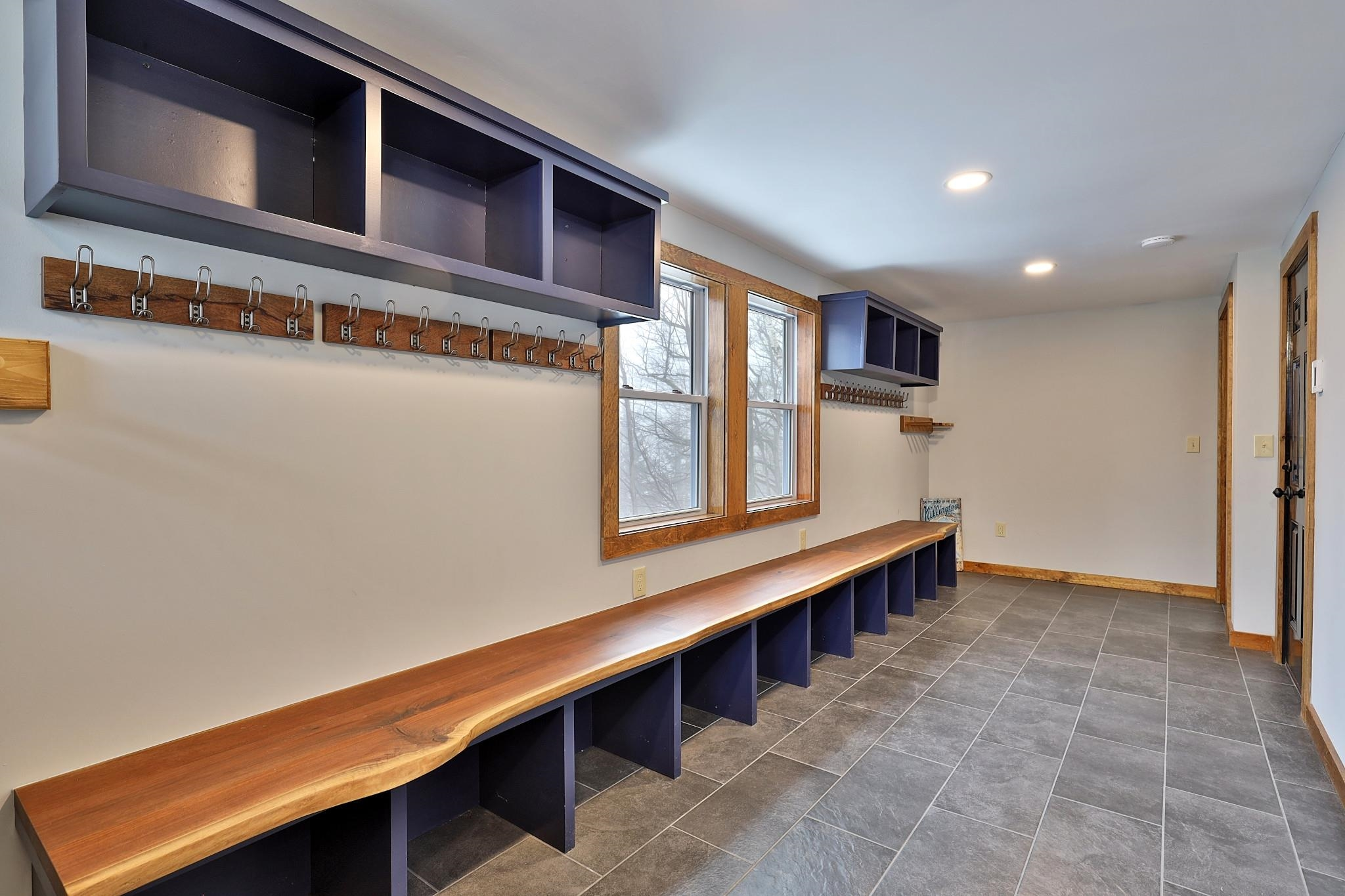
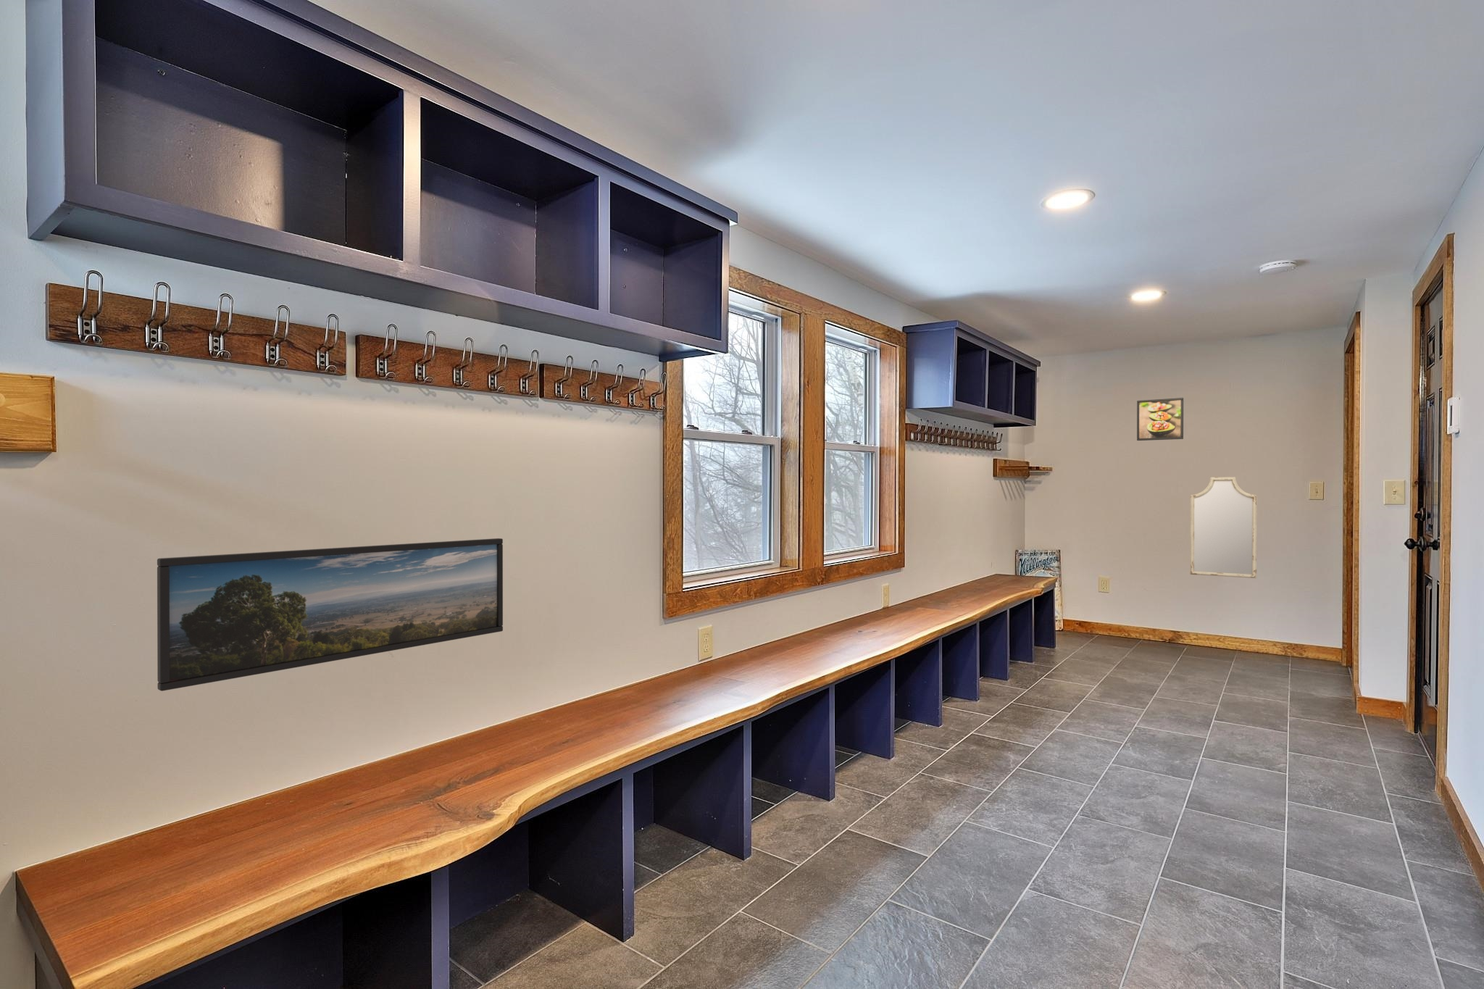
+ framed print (360, 600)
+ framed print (1160, 419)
+ home mirror (1223, 527)
